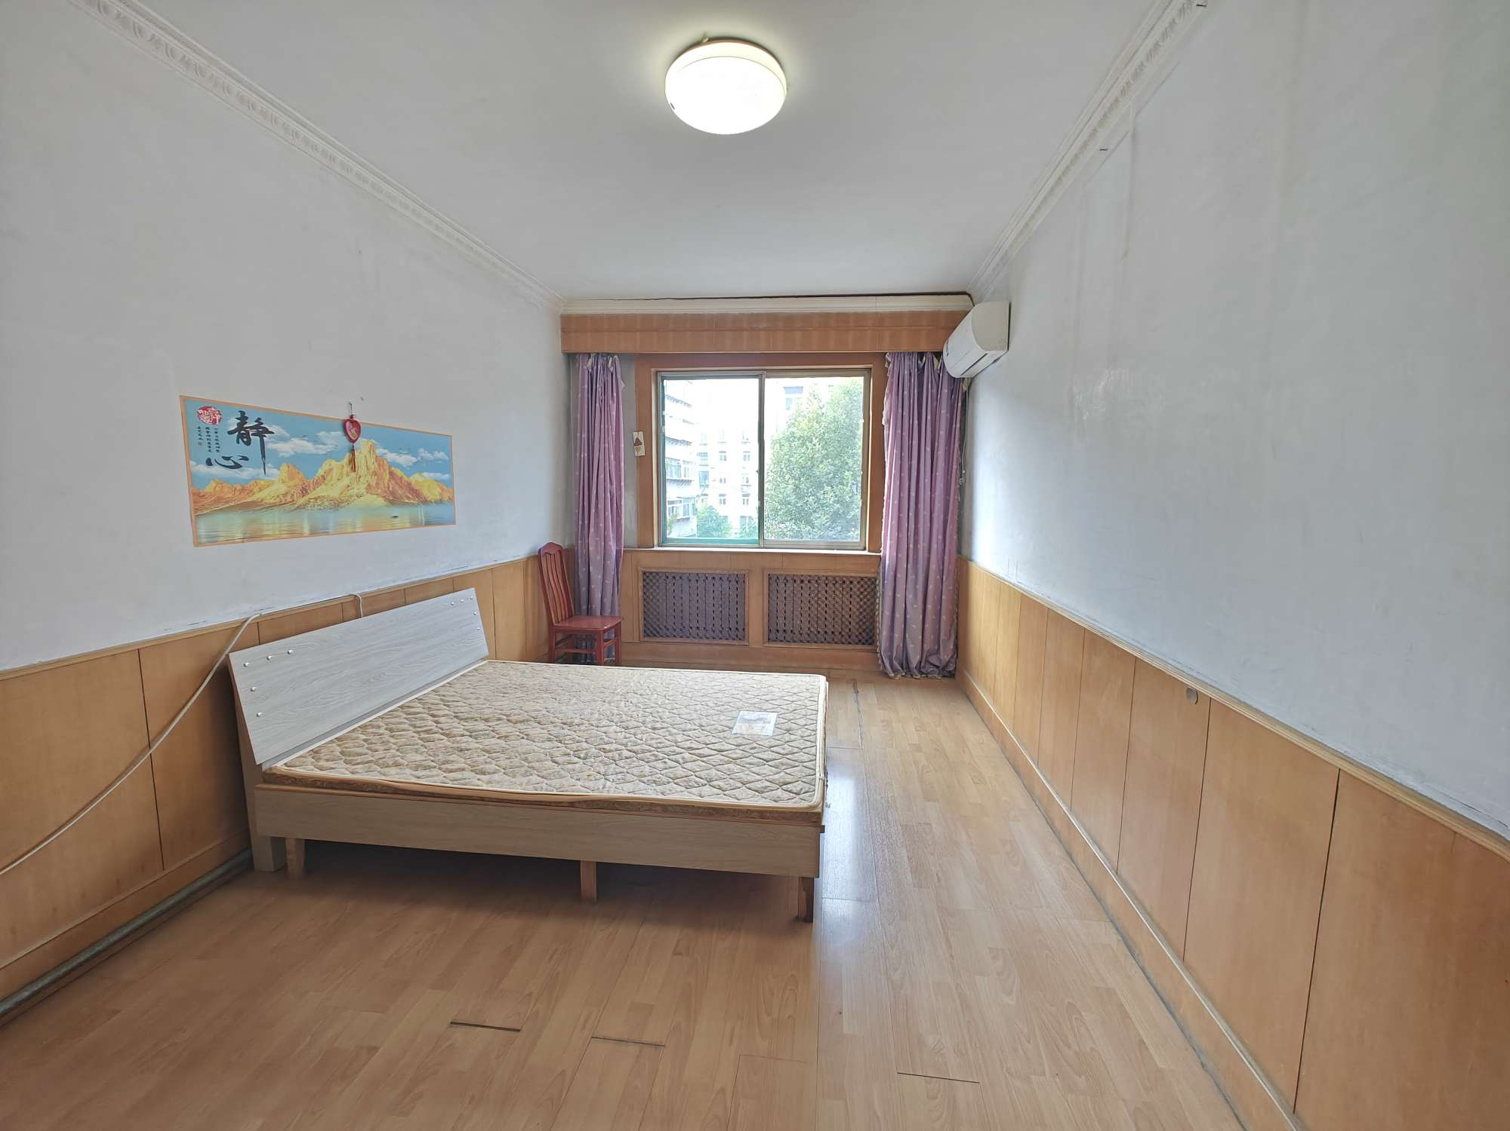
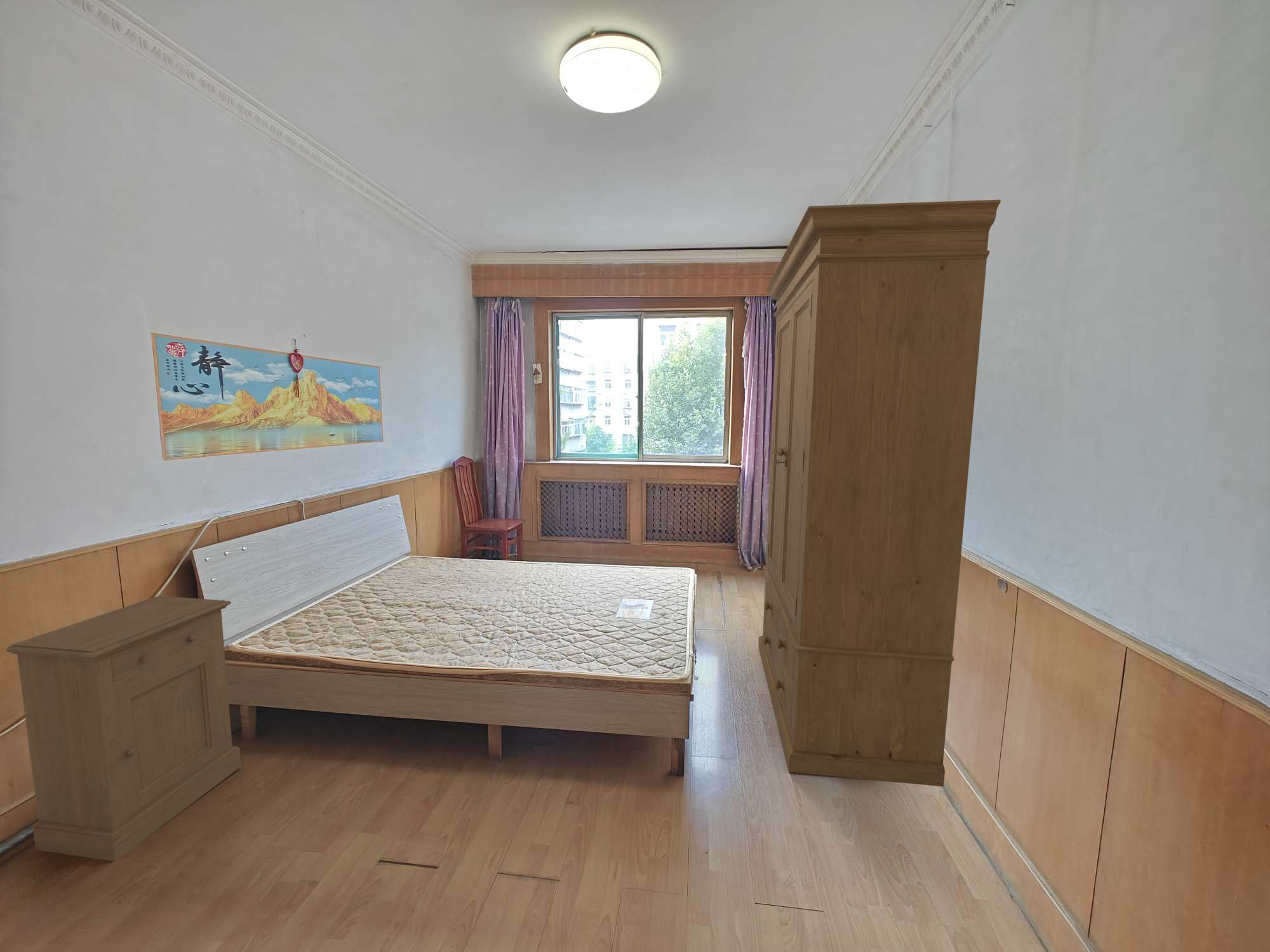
+ armoire (838, 489)
+ cabinet (140, 714)
